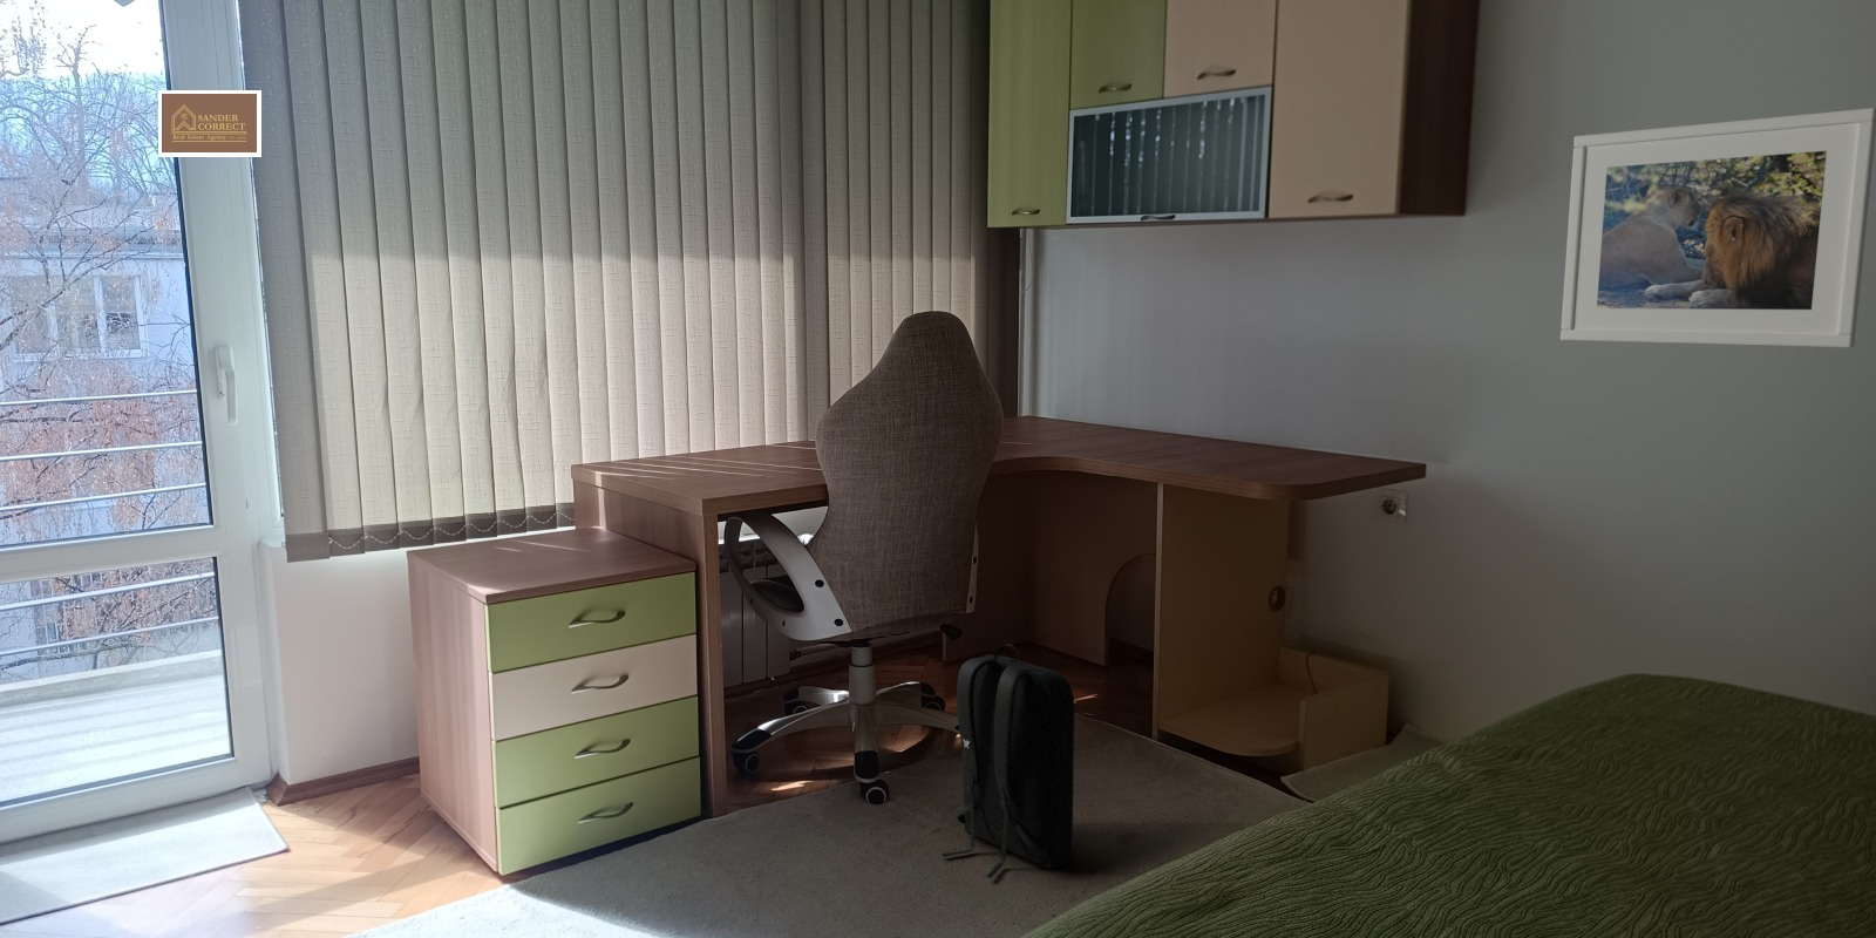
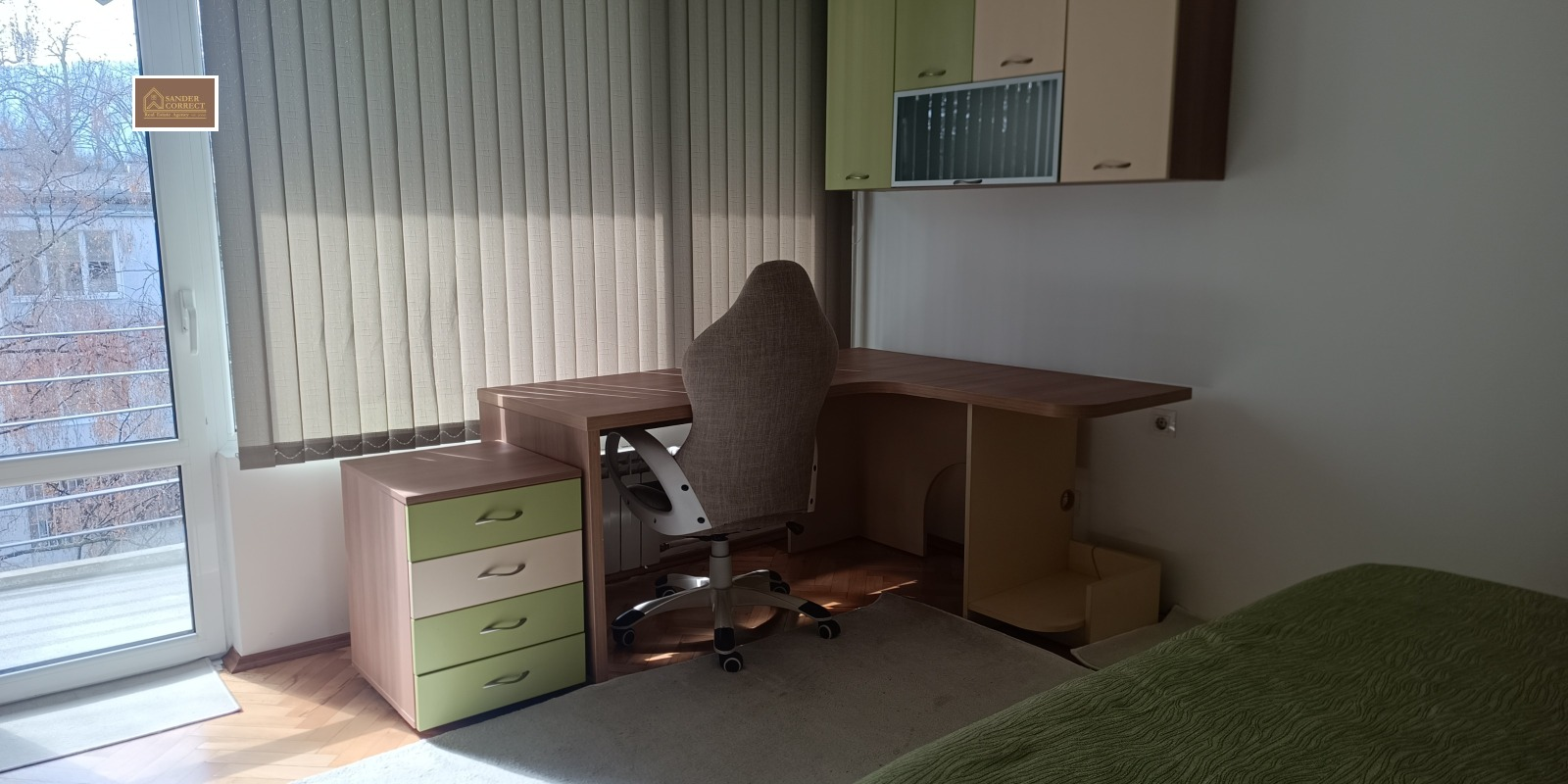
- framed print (1705, 234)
- backpack (1001, 750)
